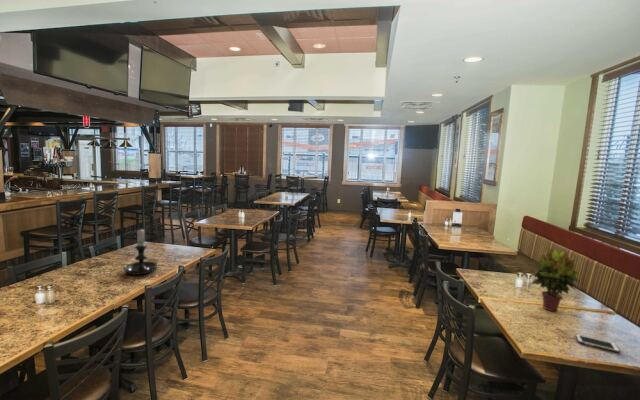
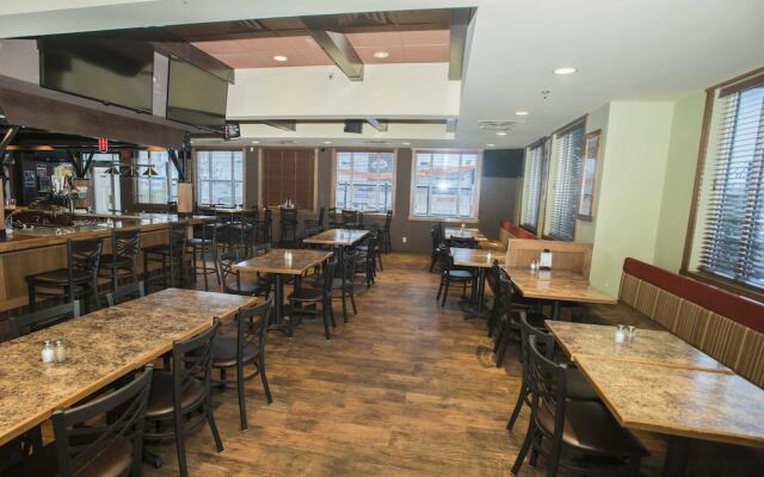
- potted plant (555, 279)
- cell phone (596, 343)
- candle holder (140, 249)
